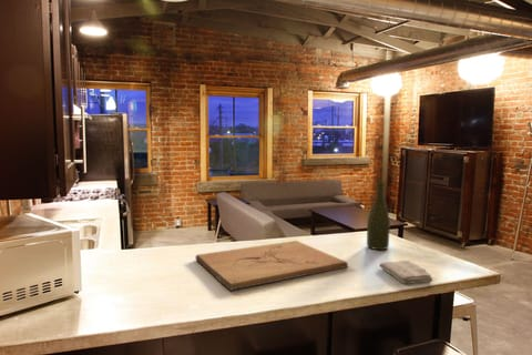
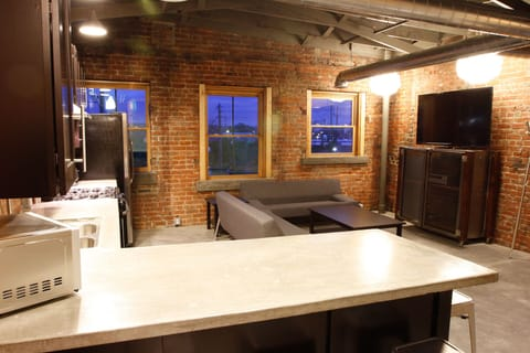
- washcloth (405, 271)
- cutting board (269, 260)
- bottle (378, 215)
